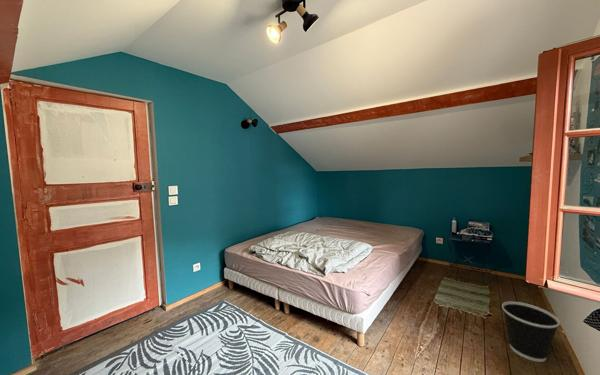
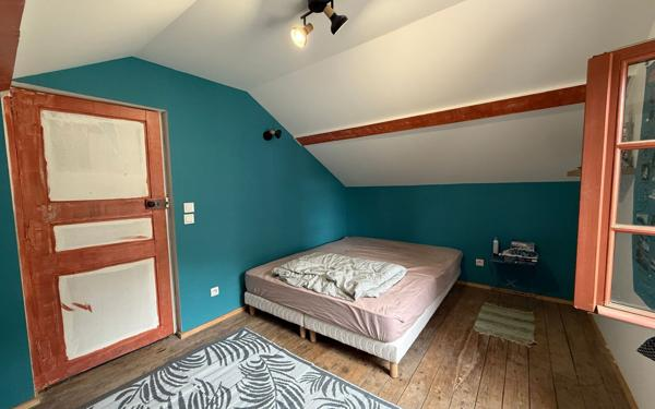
- wastebasket (528, 332)
